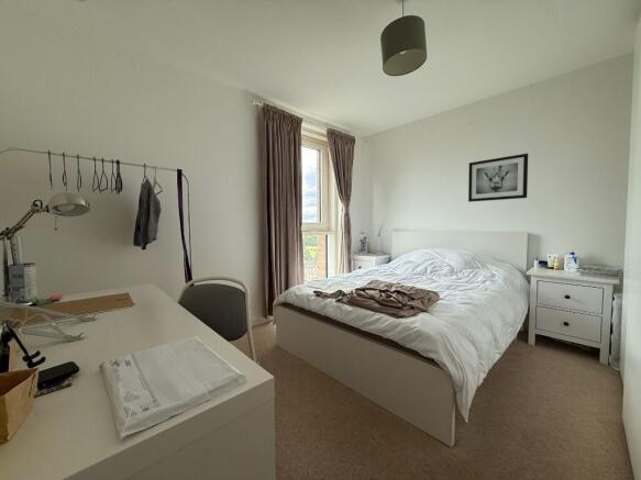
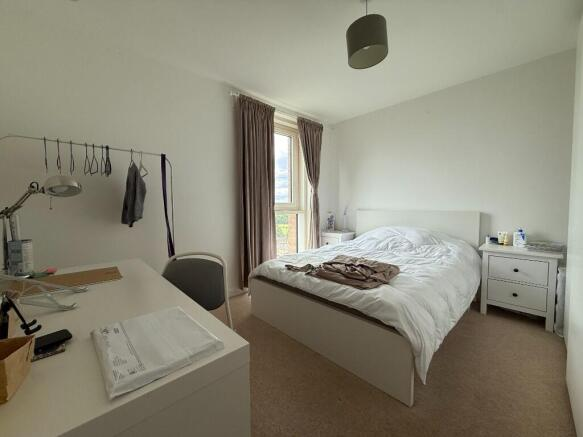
- wall art (496, 179)
